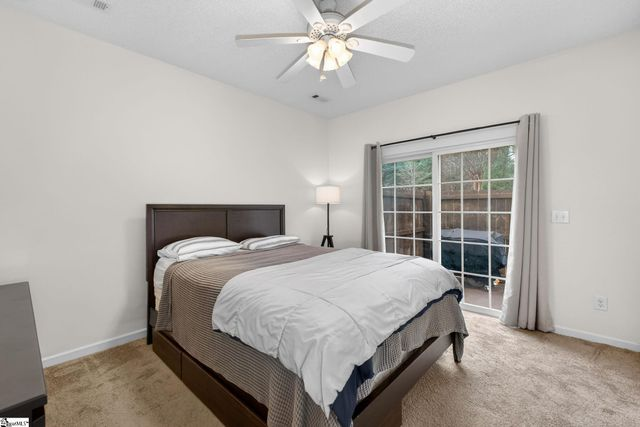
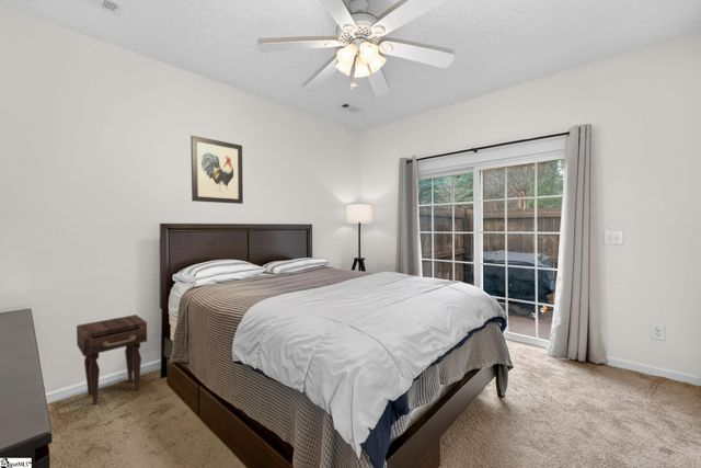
+ nightstand (114, 349)
+ wall art (218, 171)
